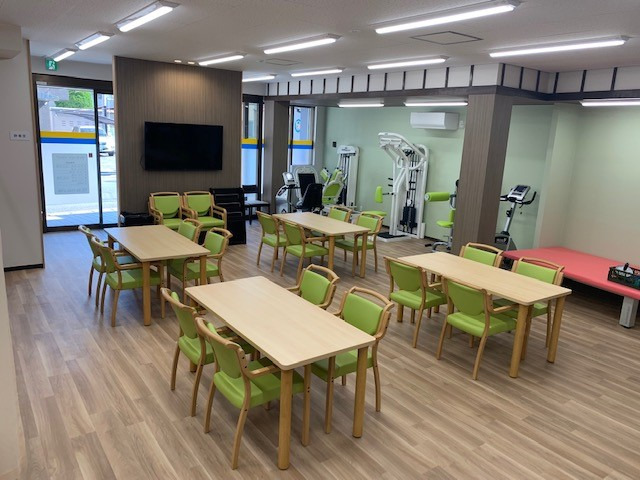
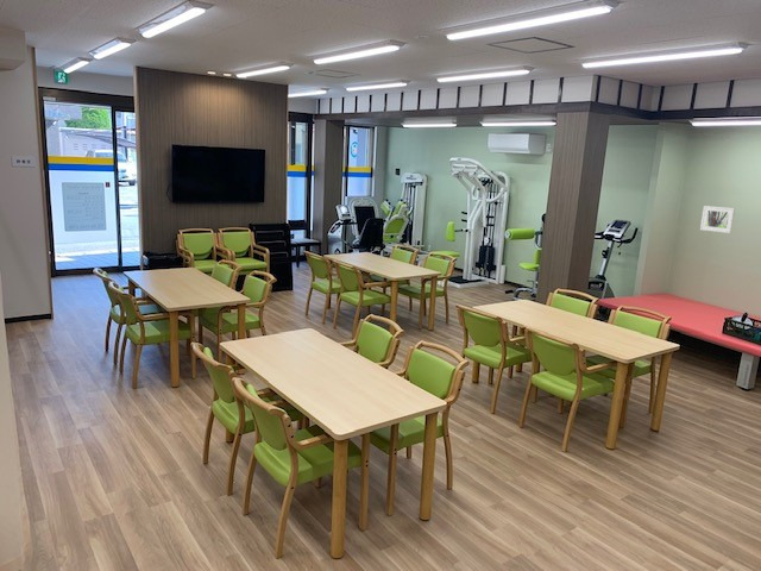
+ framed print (717, 219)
